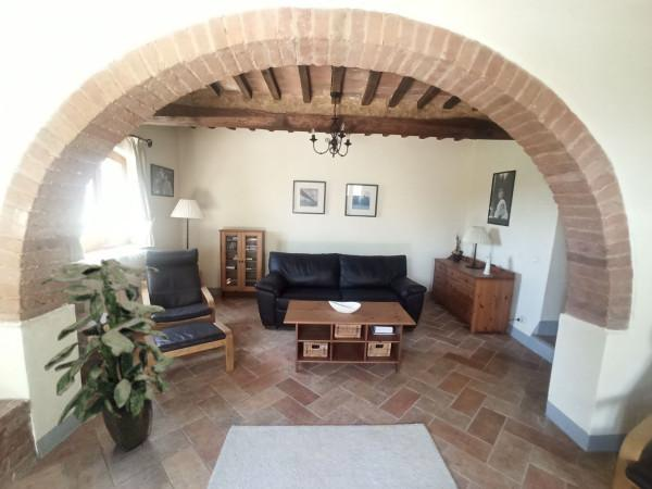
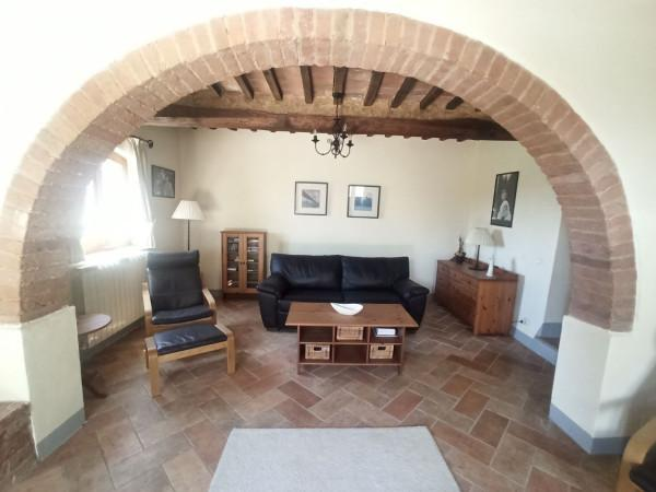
- indoor plant (115, 353)
